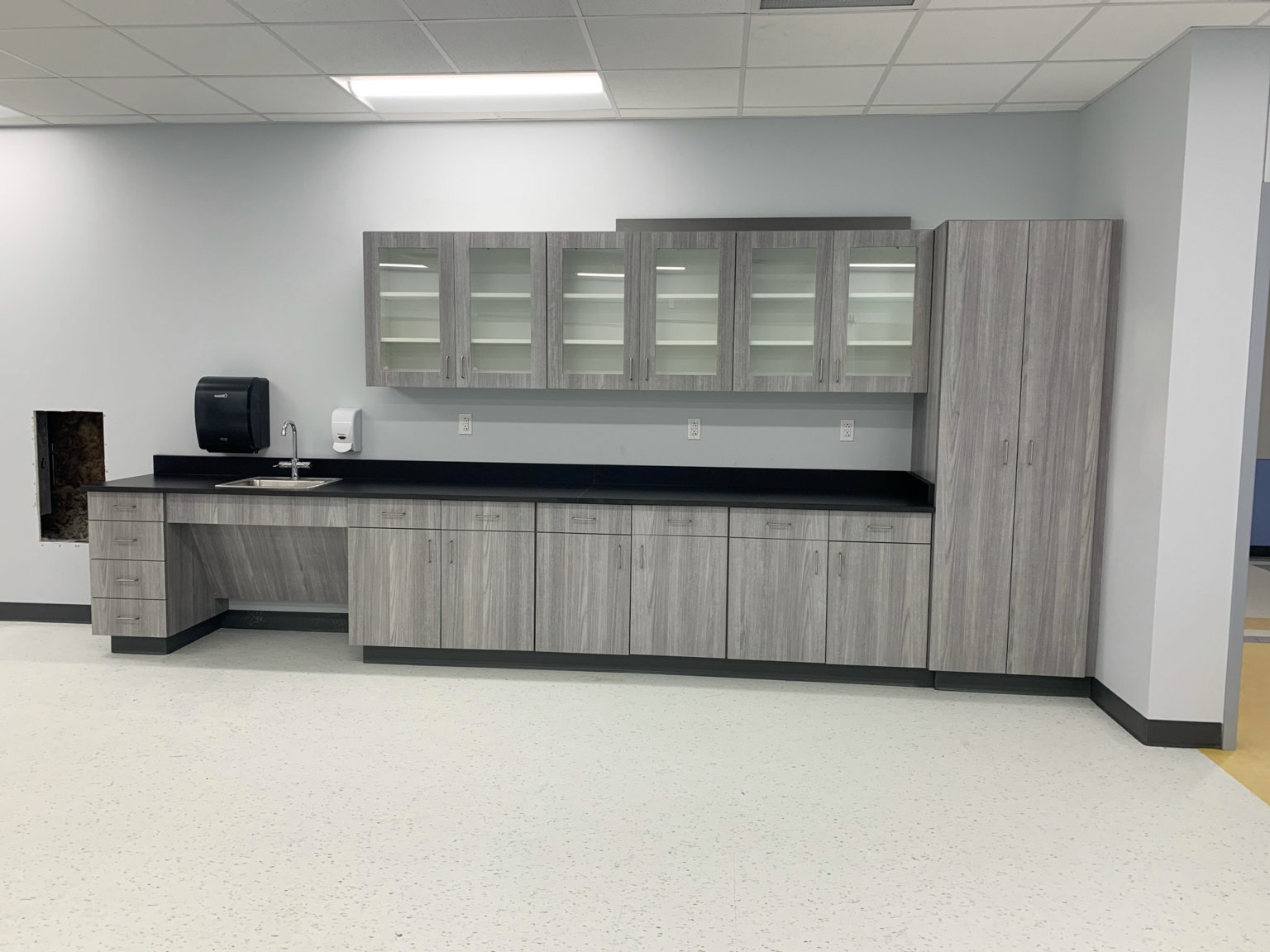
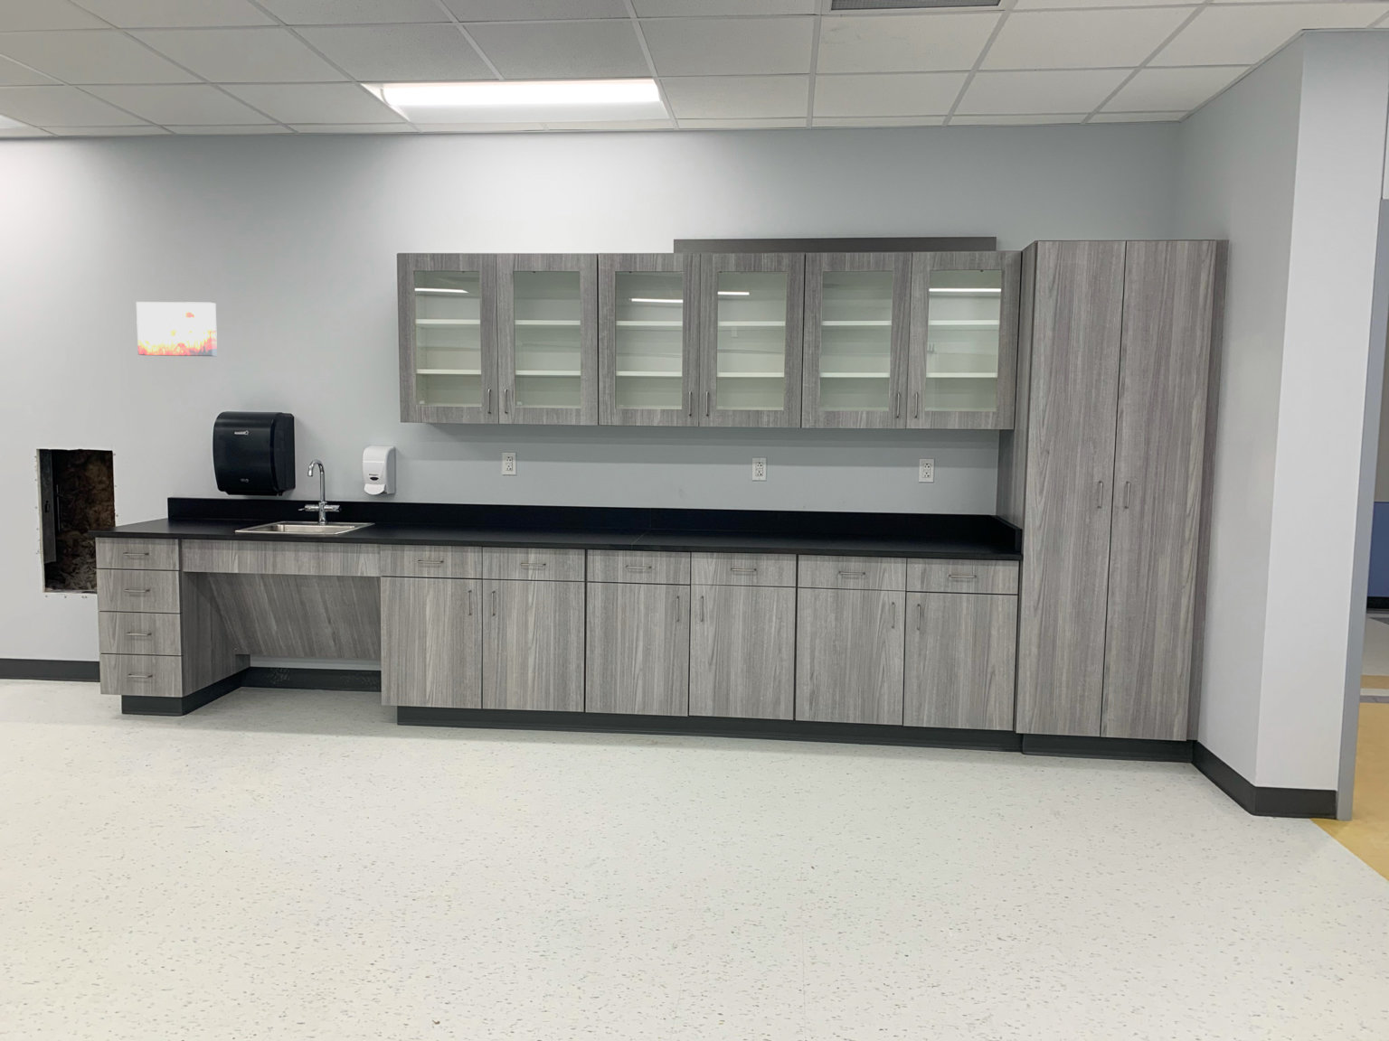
+ wall art (176, 329)
